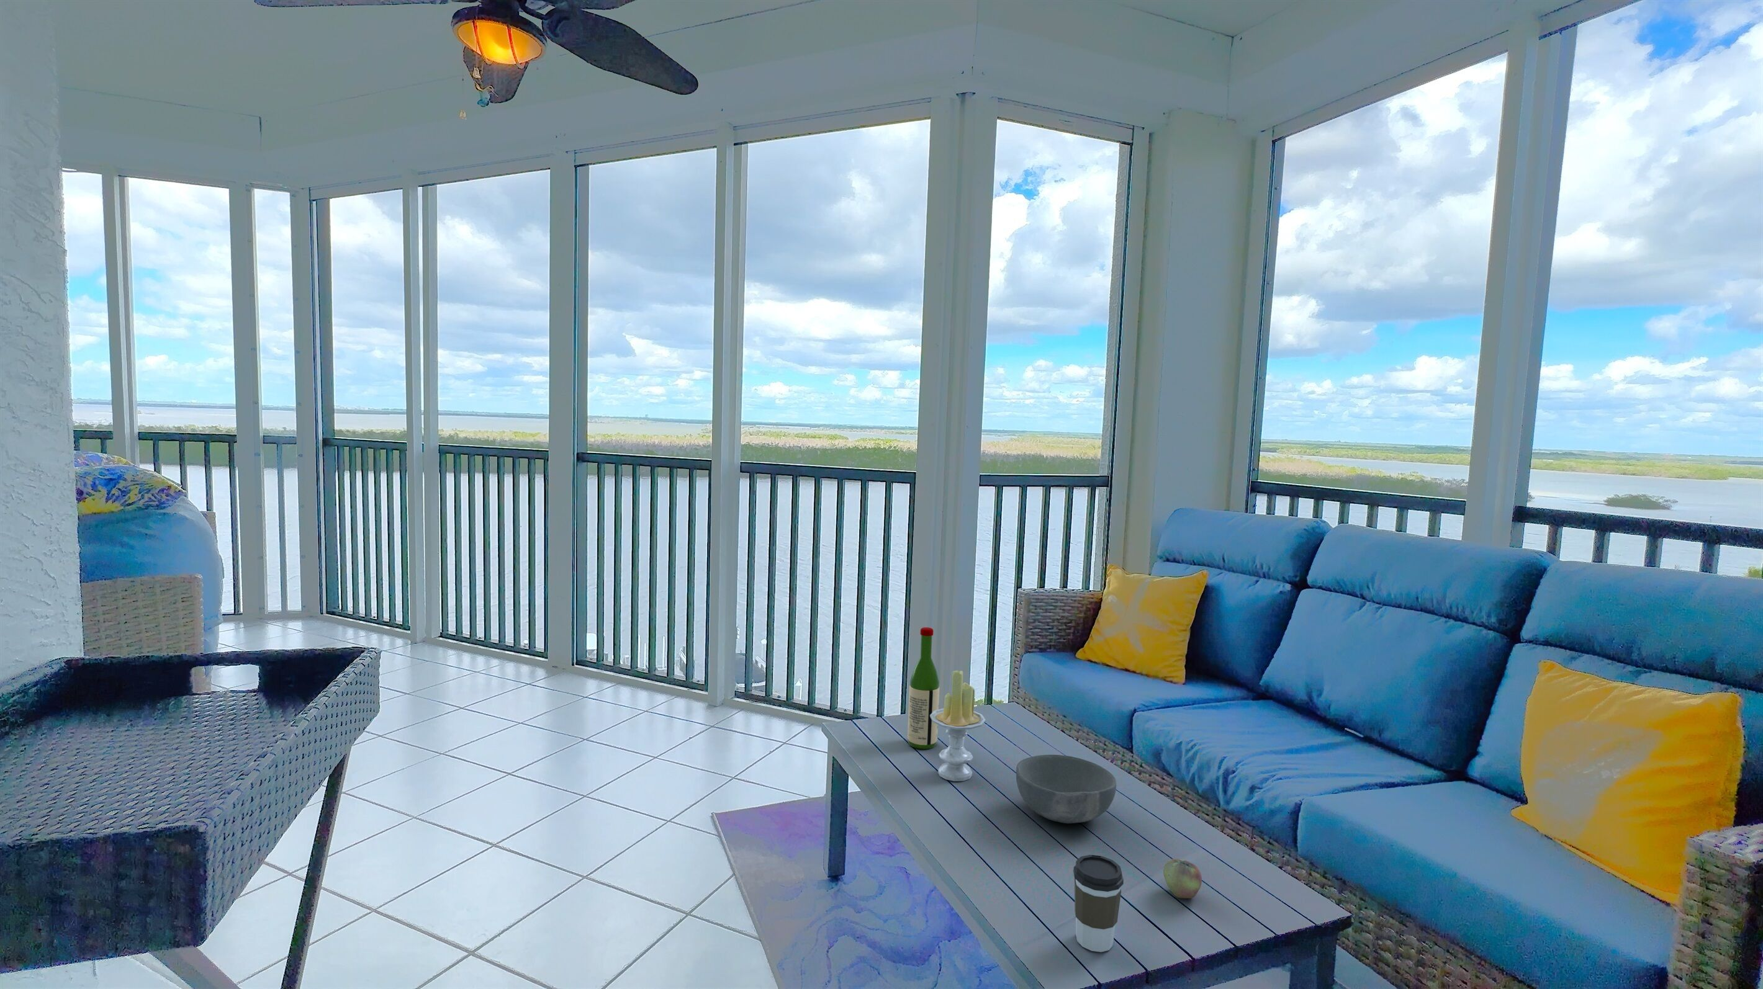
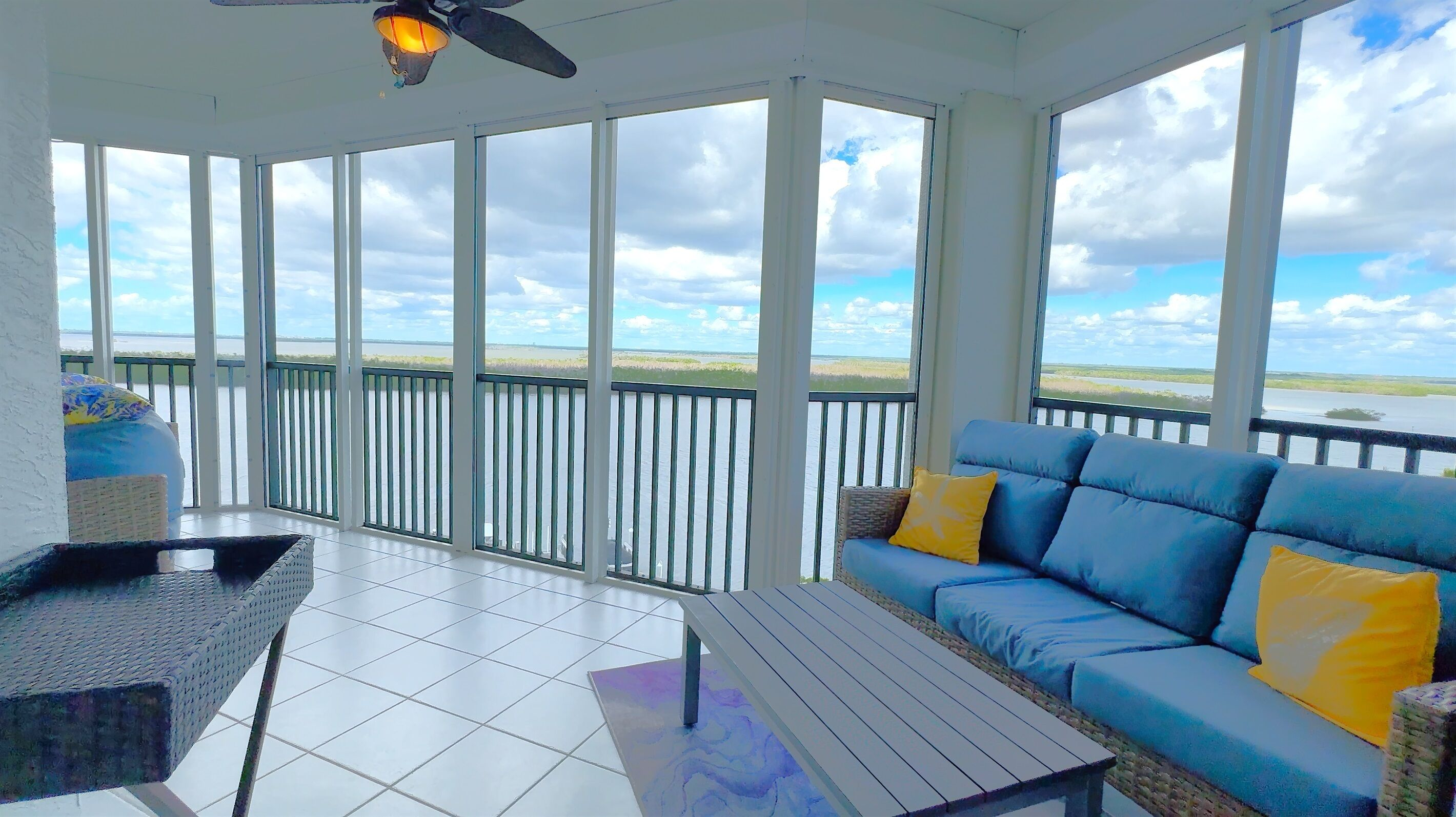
- coffee cup (1096, 903)
- bowl (1064, 793)
- candle (958, 721)
- apple (1184, 879)
- wine bottle (924, 686)
